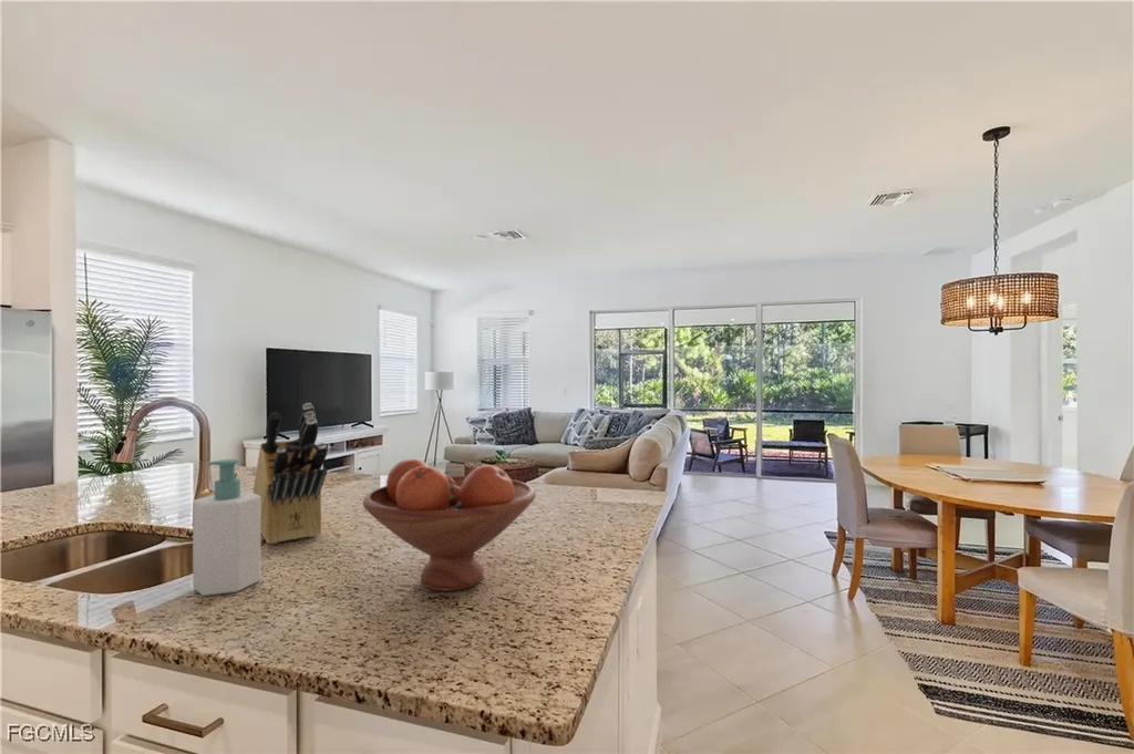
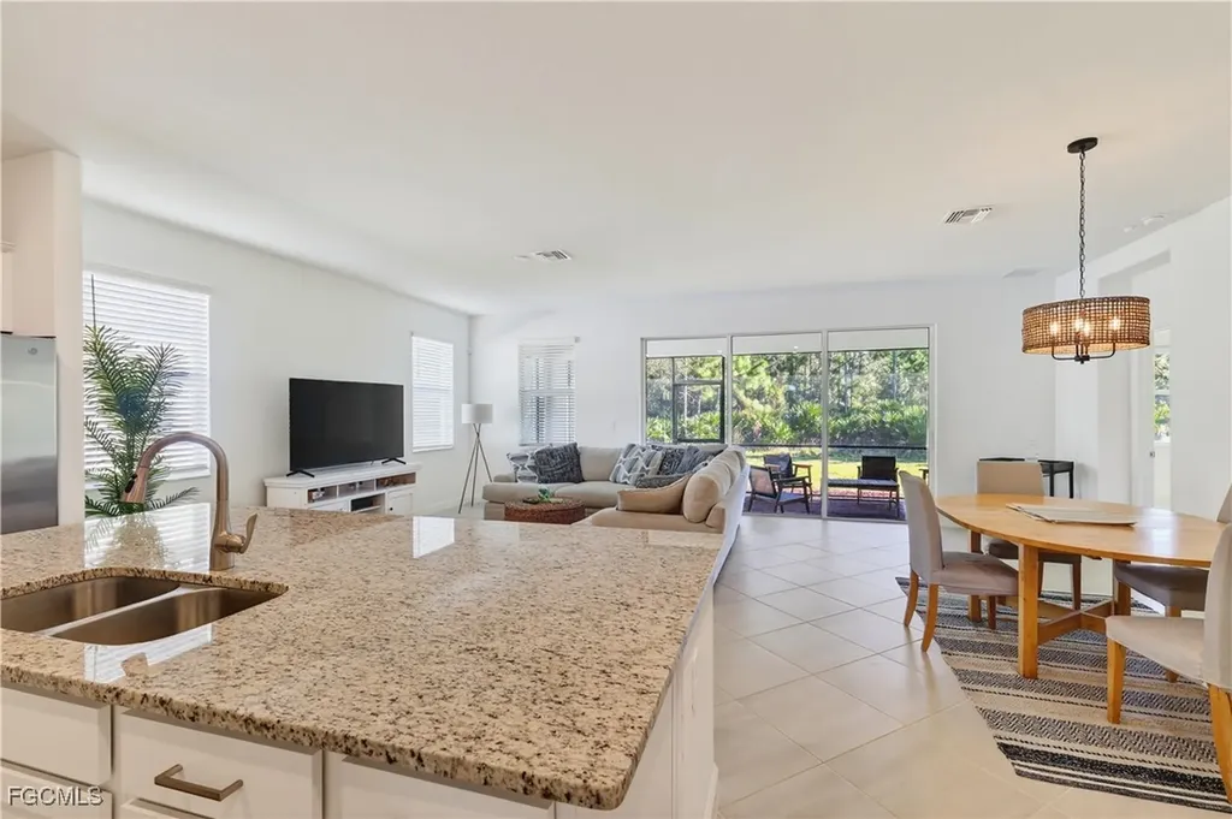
- soap bottle (227, 521)
- knife block (287, 466)
- fruit bowl (452, 518)
